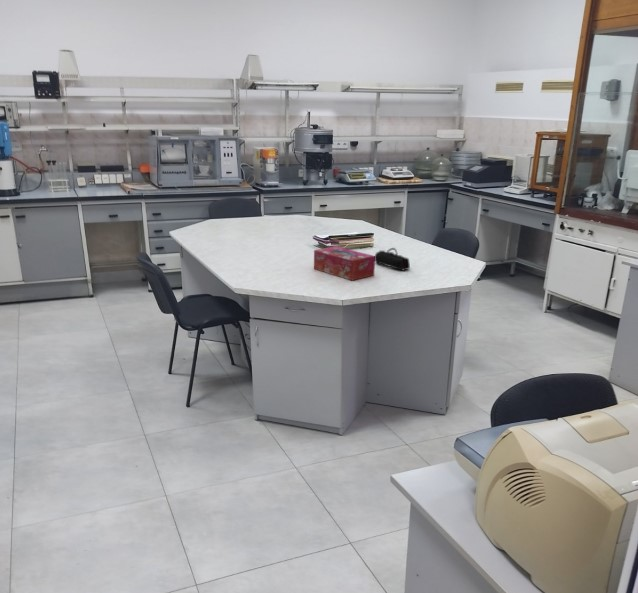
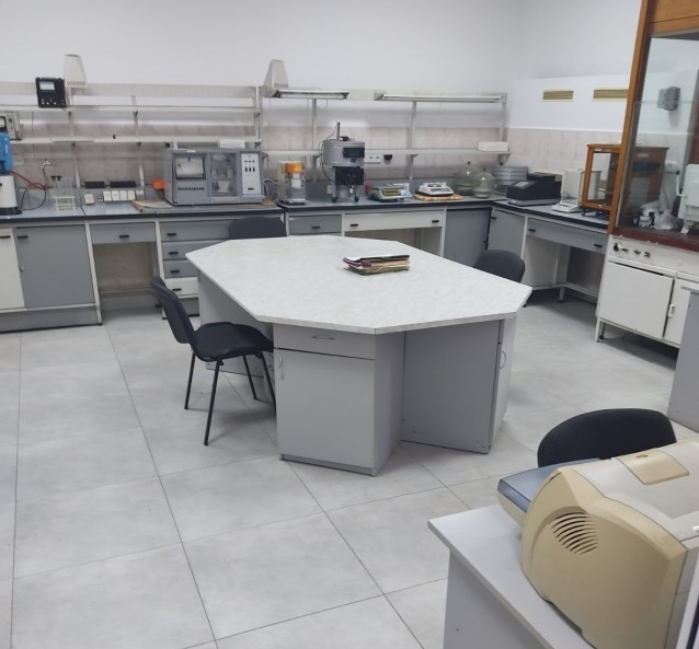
- pencil case (391, 257)
- tissue box (343, 262)
